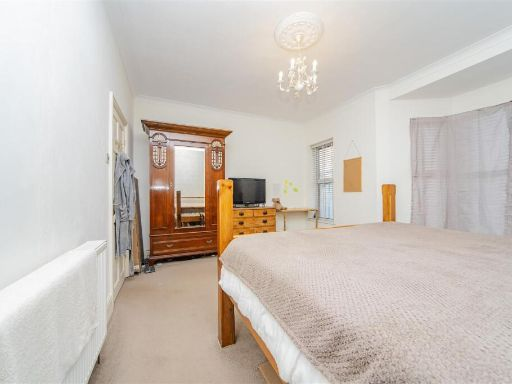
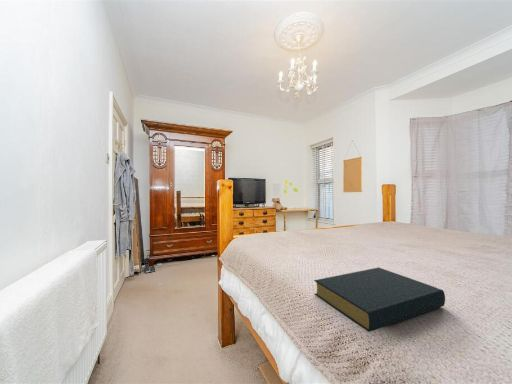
+ hardback book (375, 292)
